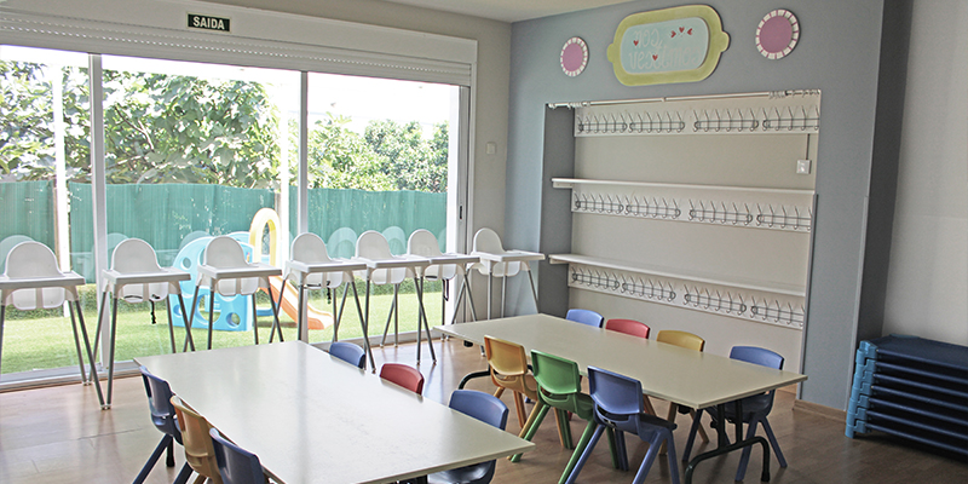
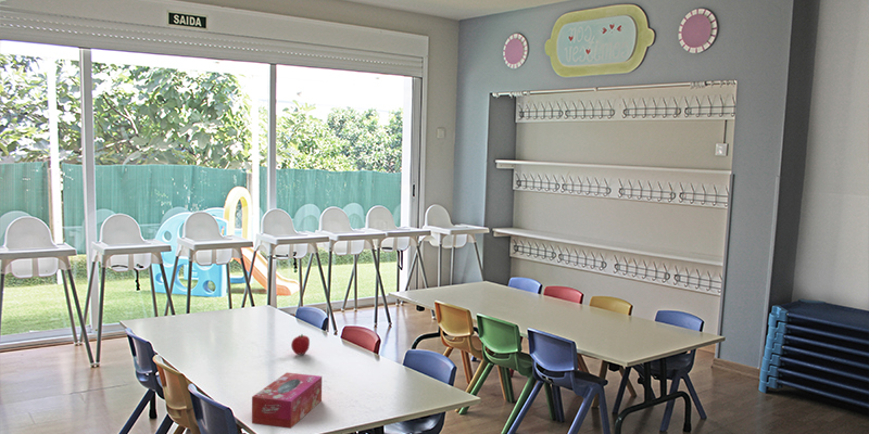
+ tissue box (288, 398)
+ fruit (300, 344)
